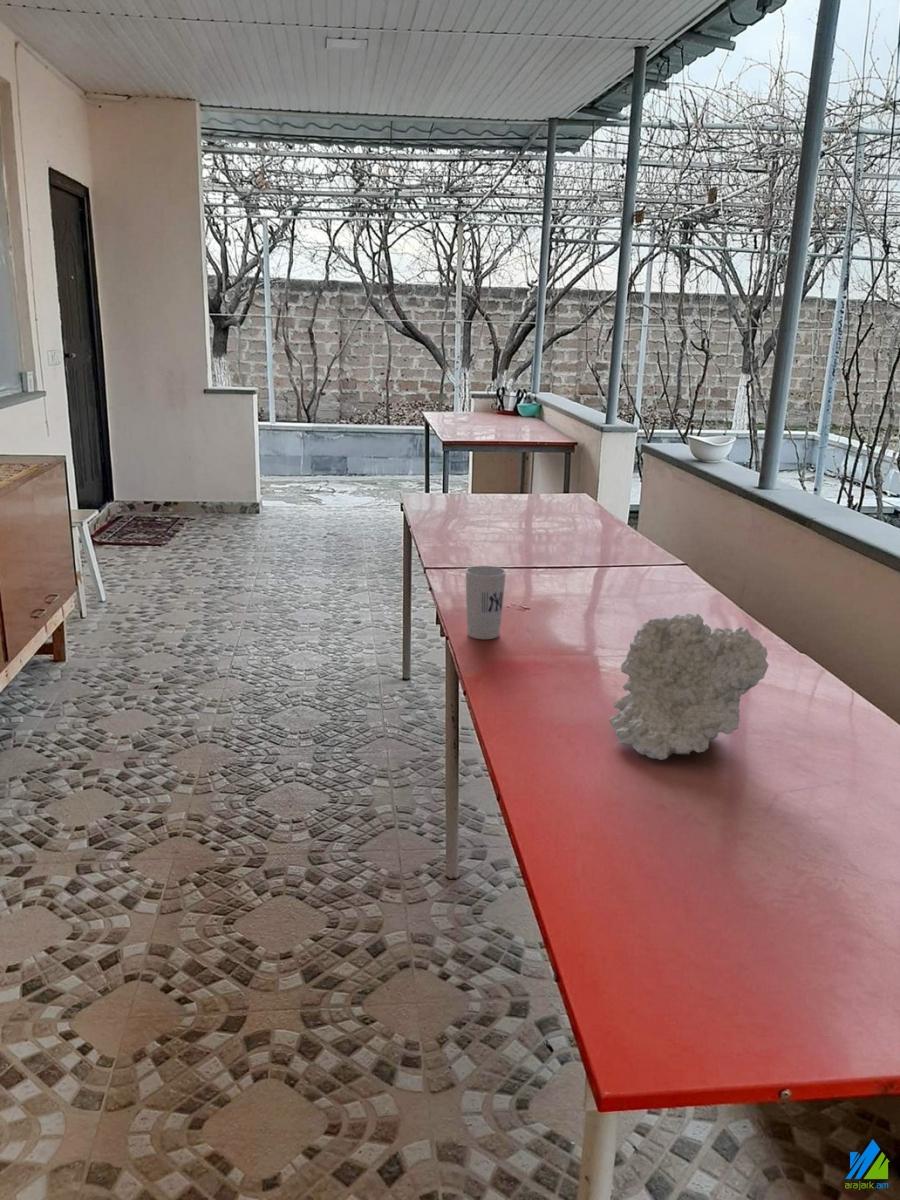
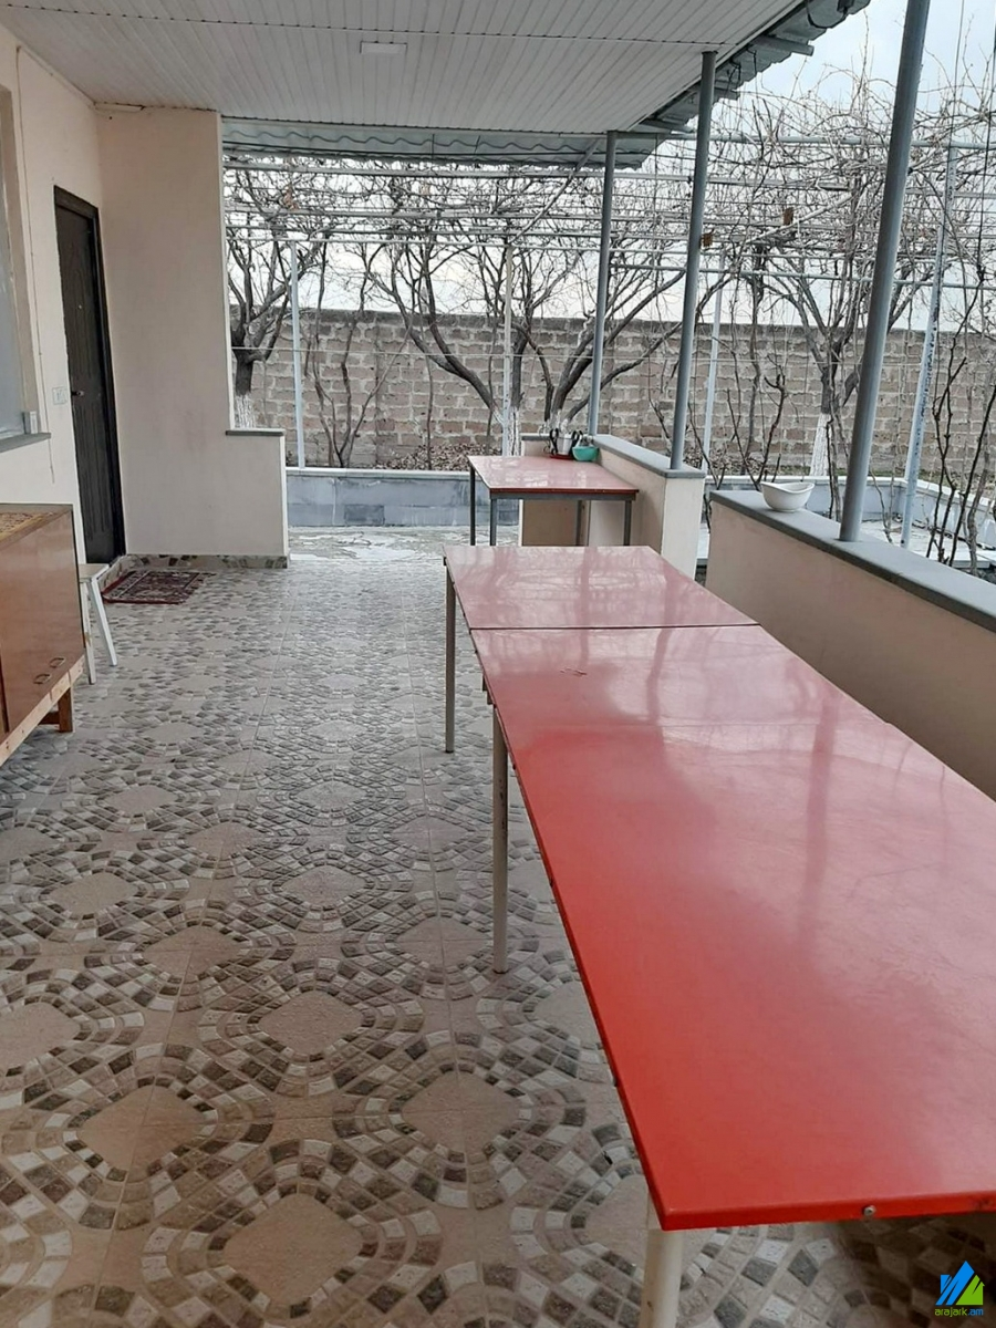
- decorative bowl (684, 684)
- cup (484, 602)
